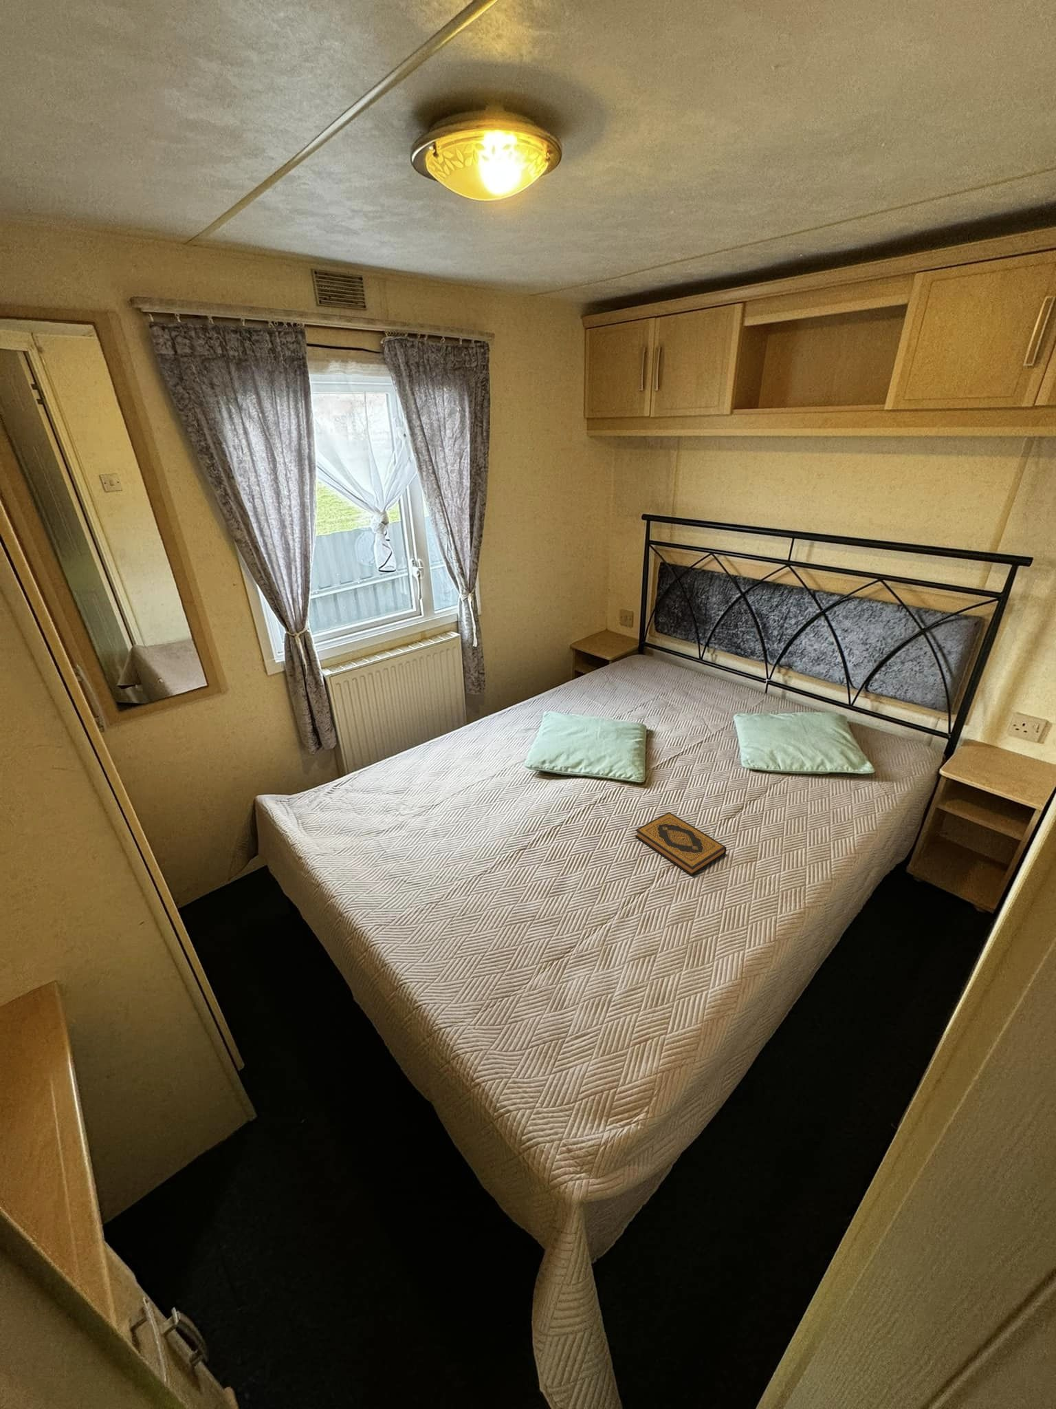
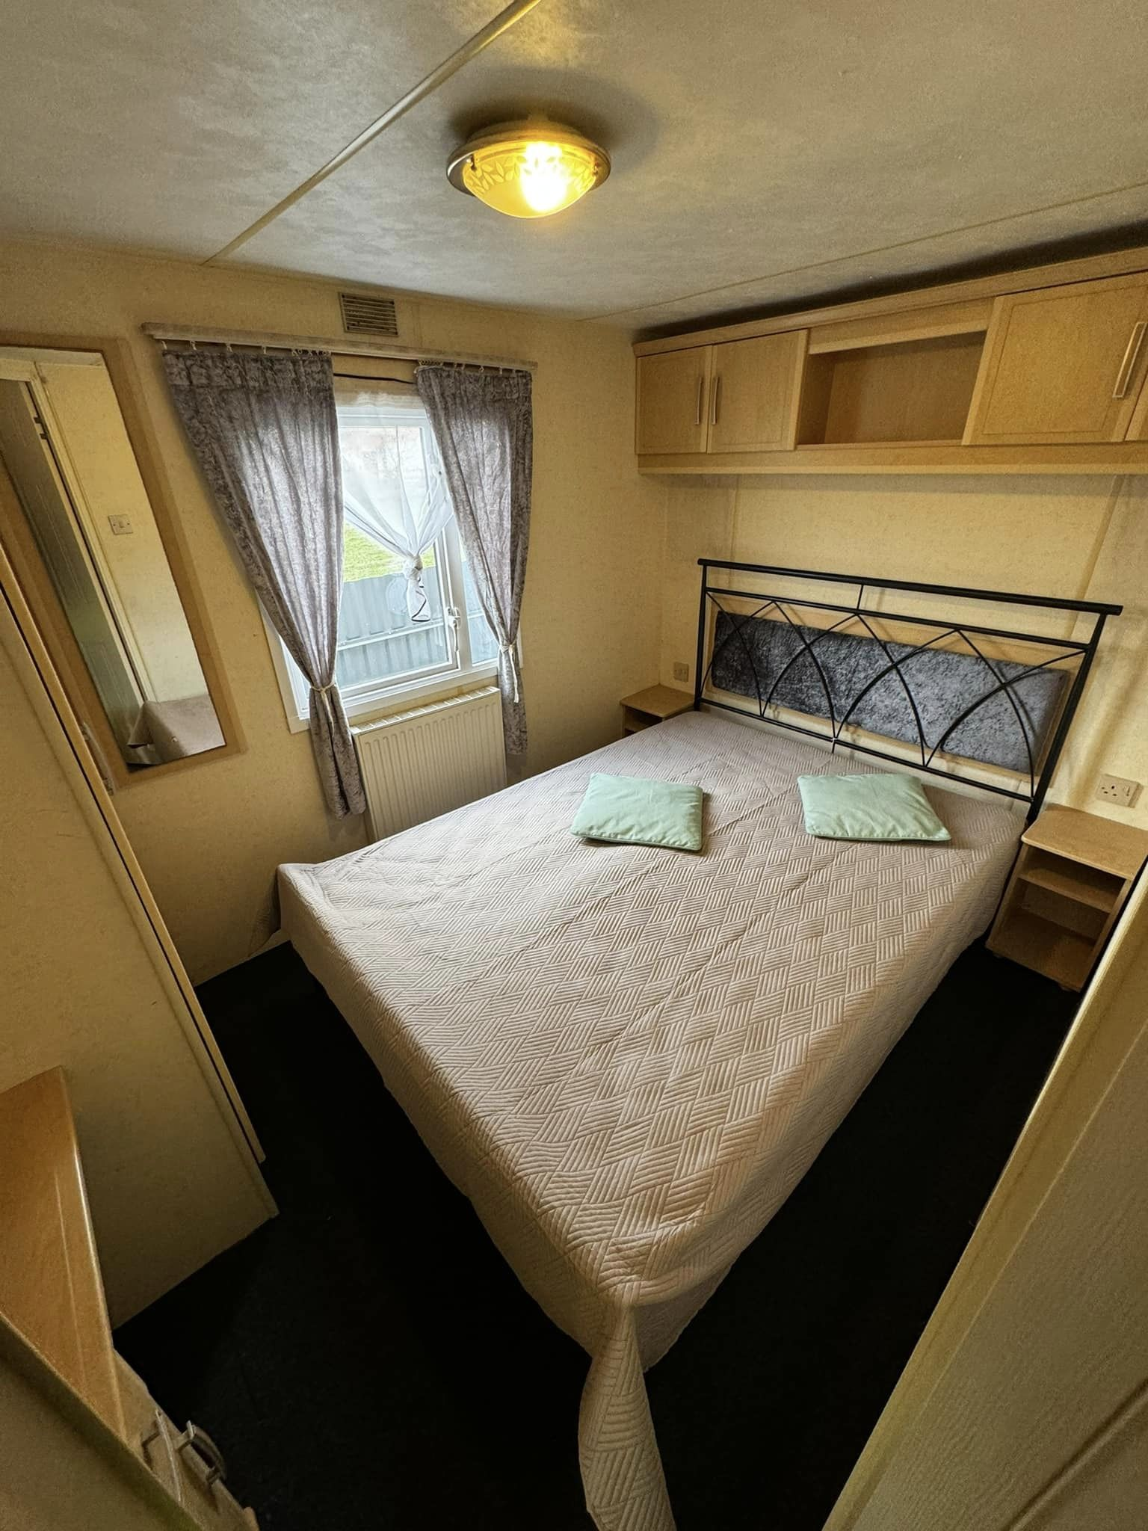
- hardback book (679, 841)
